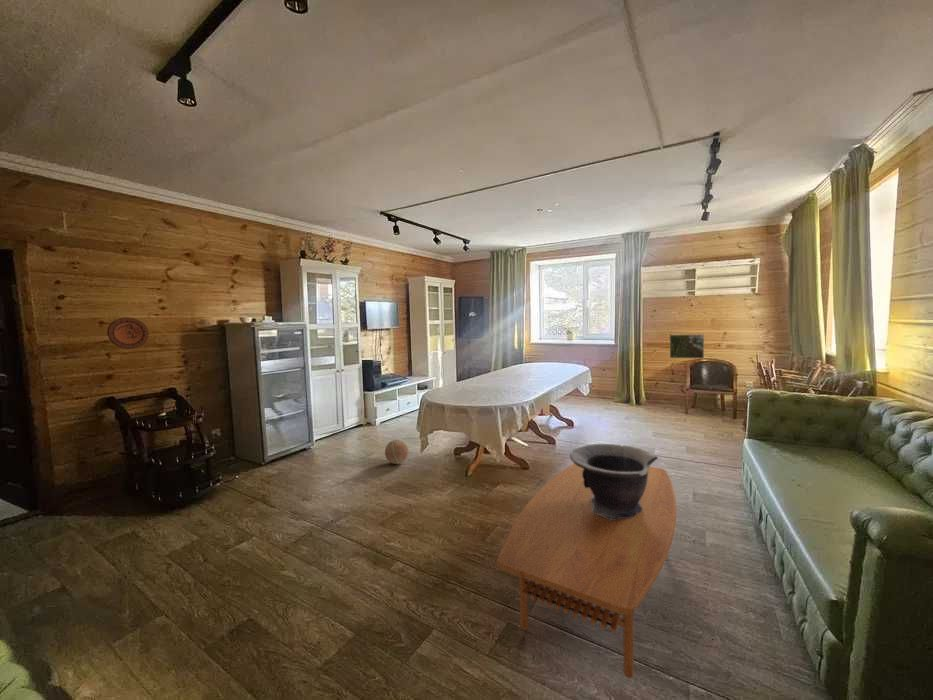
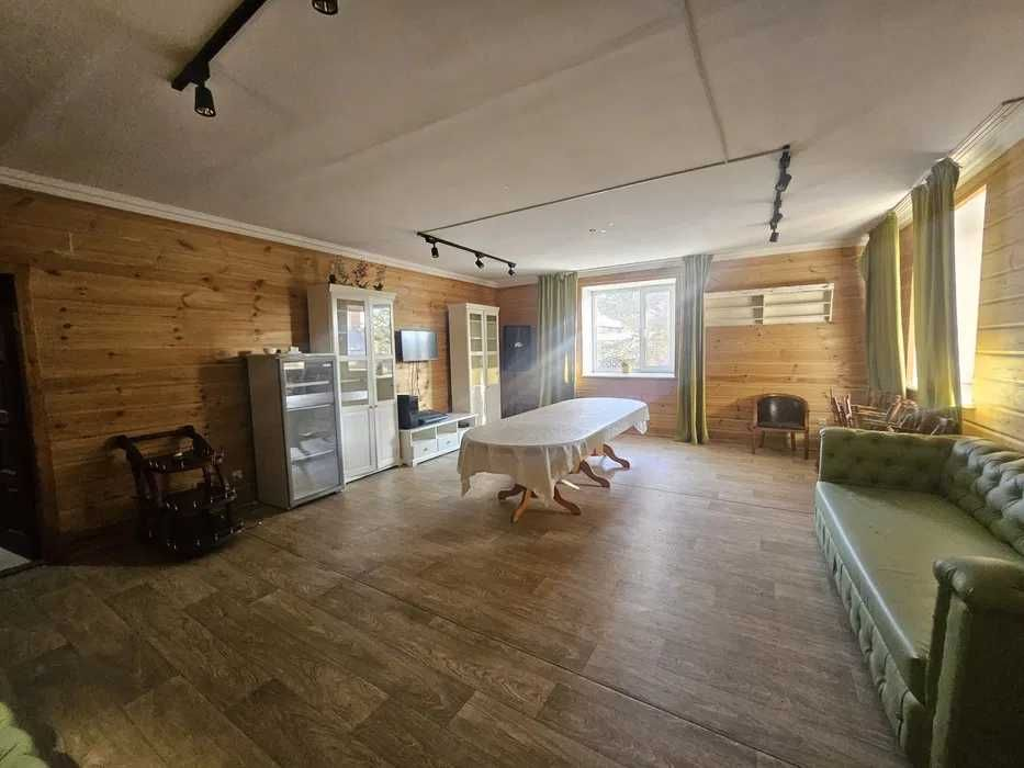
- decorative plate (128, 333)
- ball (396, 451)
- coffee table (600, 542)
- decorative bowl (612, 480)
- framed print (686, 346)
